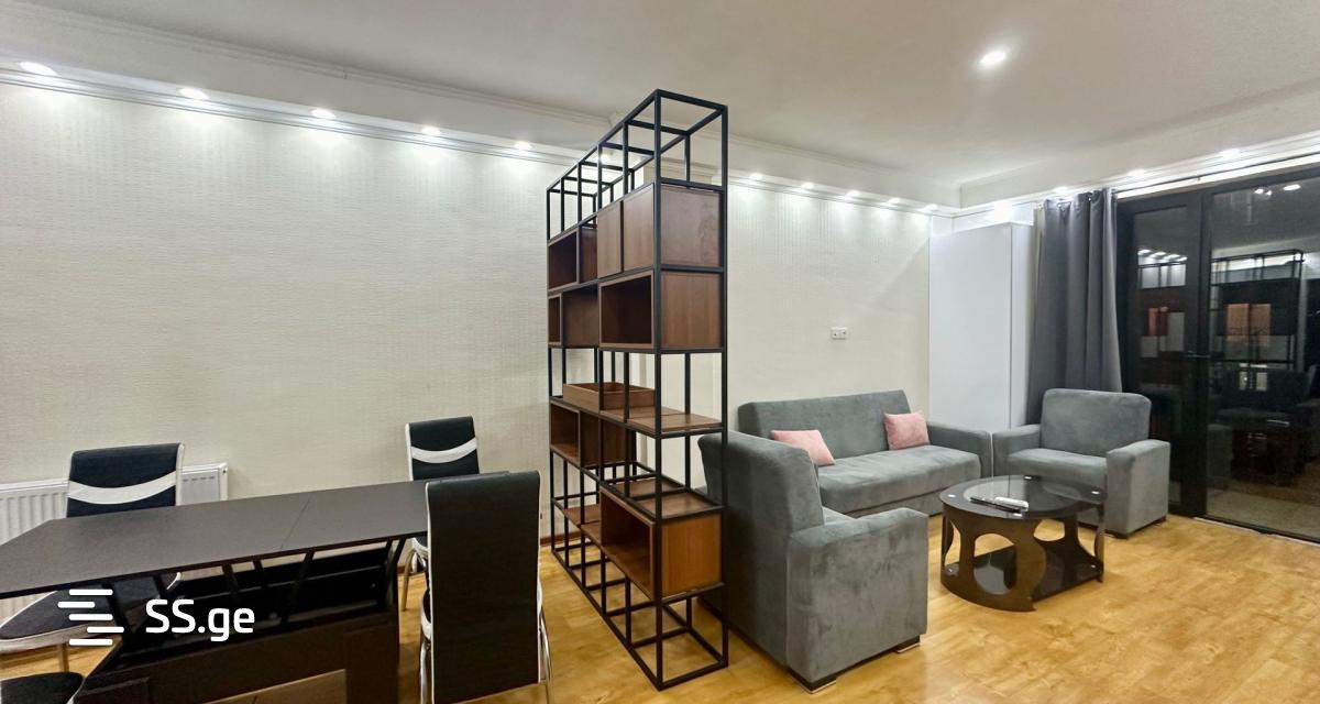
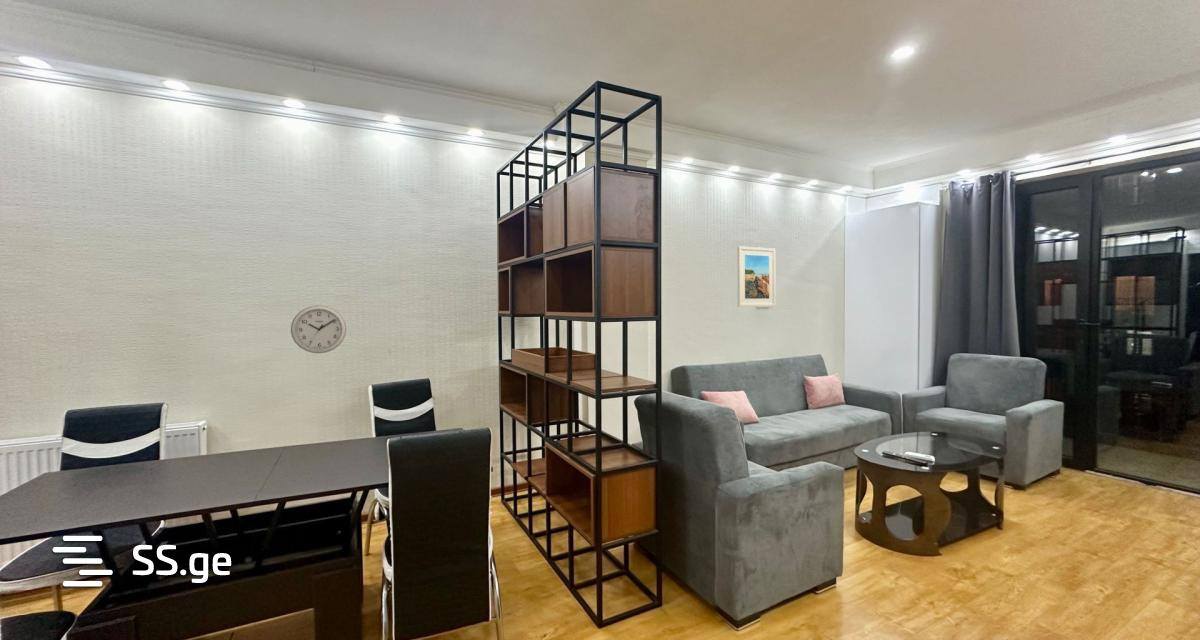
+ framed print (756, 277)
+ wall clock (319, 329)
